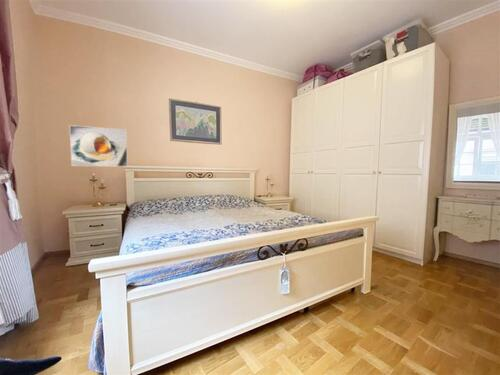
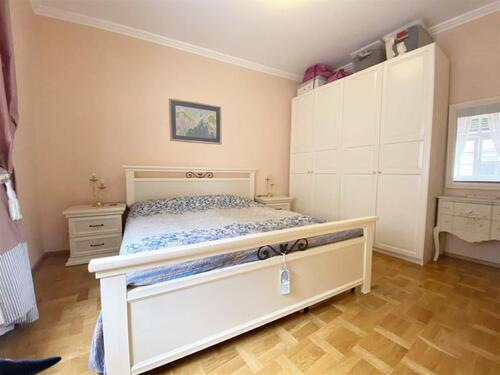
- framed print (100, 147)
